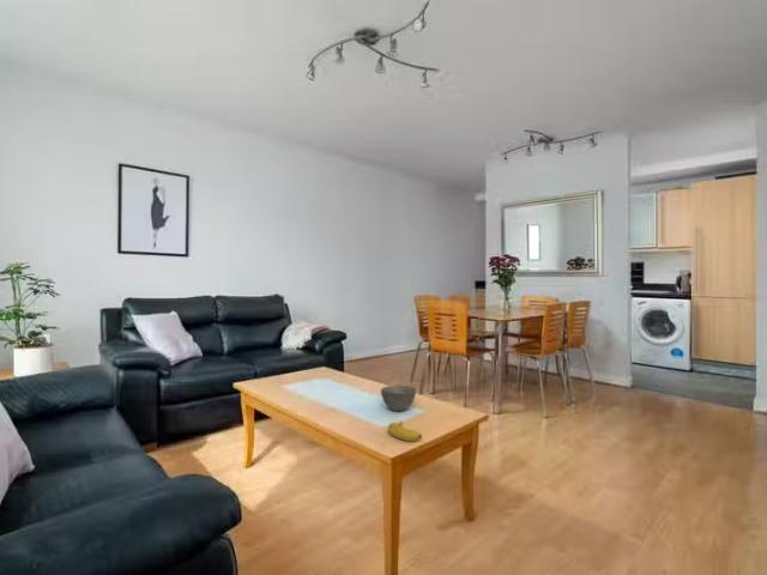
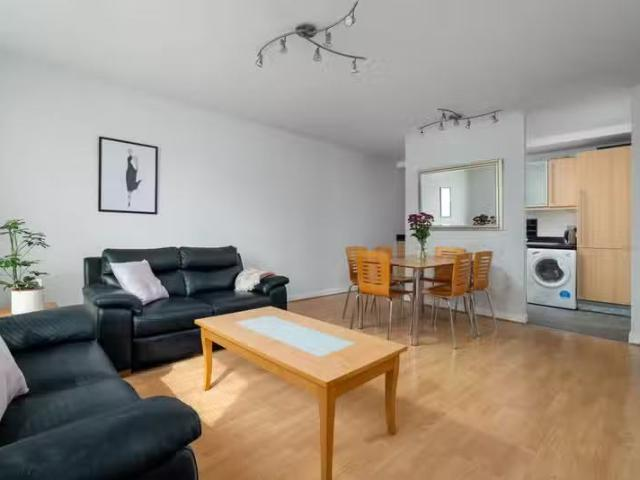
- banana (405, 430)
- bowl (398, 399)
